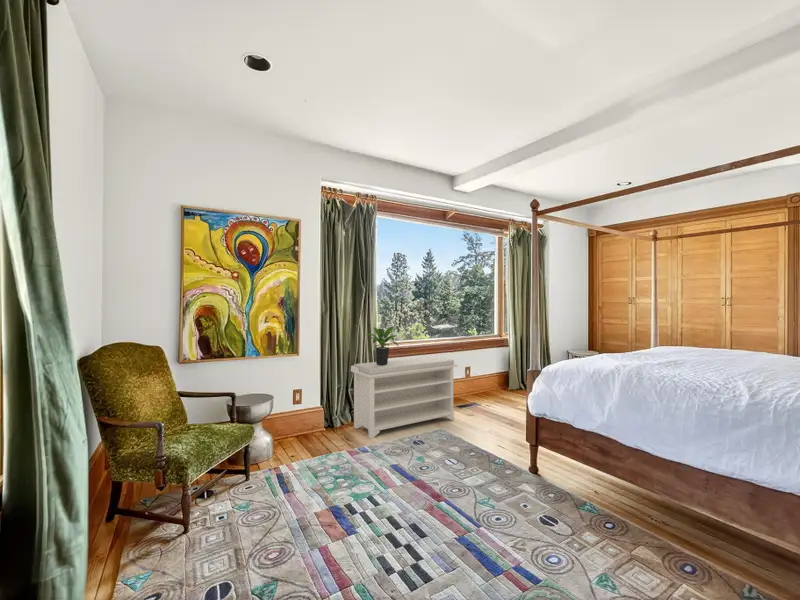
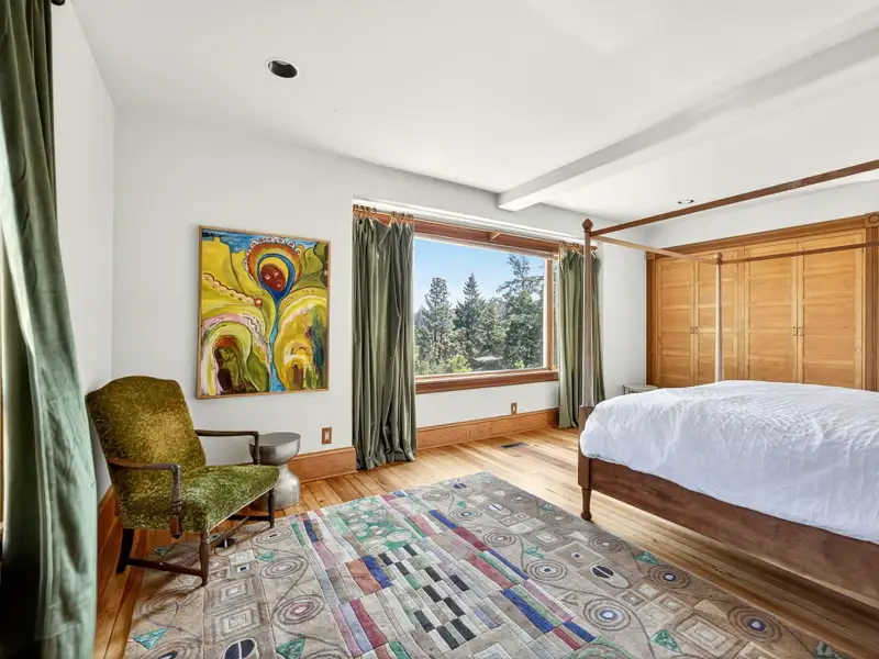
- bench (405, 392)
- potted plant (381, 345)
